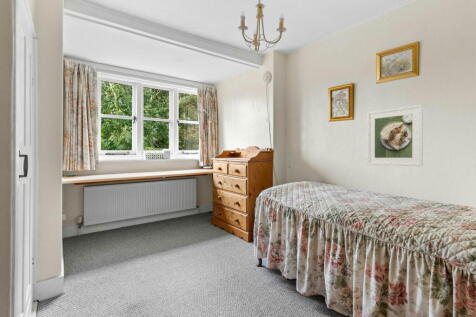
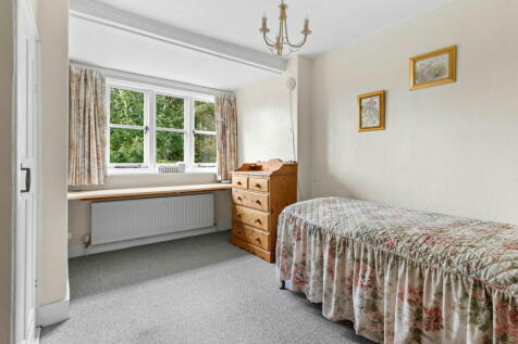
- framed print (392, 137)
